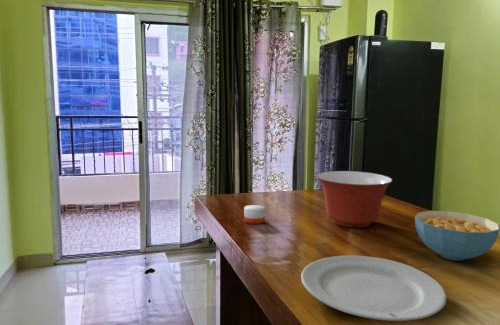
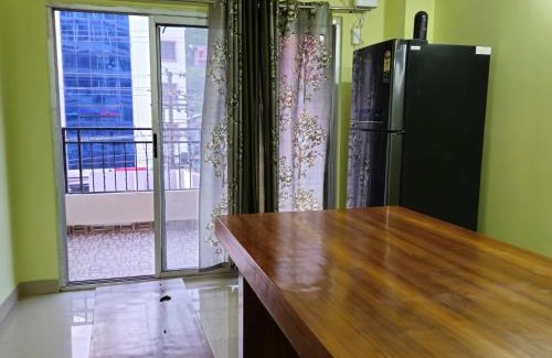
- candle (254, 207)
- chinaware (369, 287)
- mixing bowl (352, 199)
- cereal bowl (454, 238)
